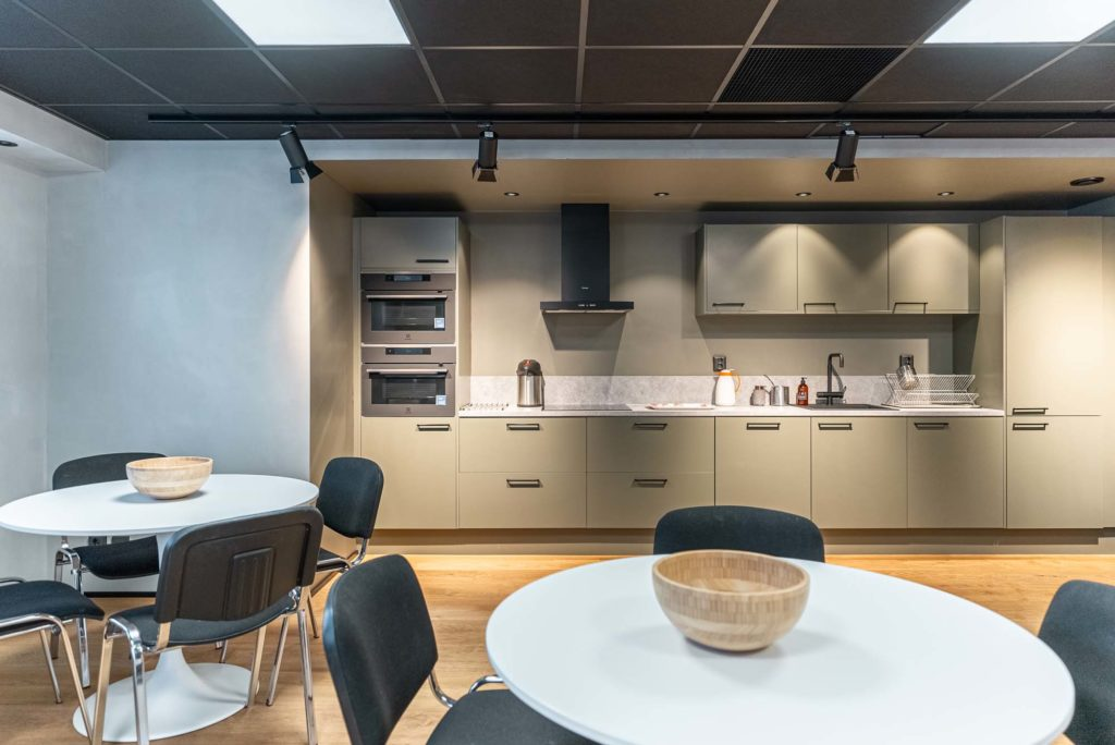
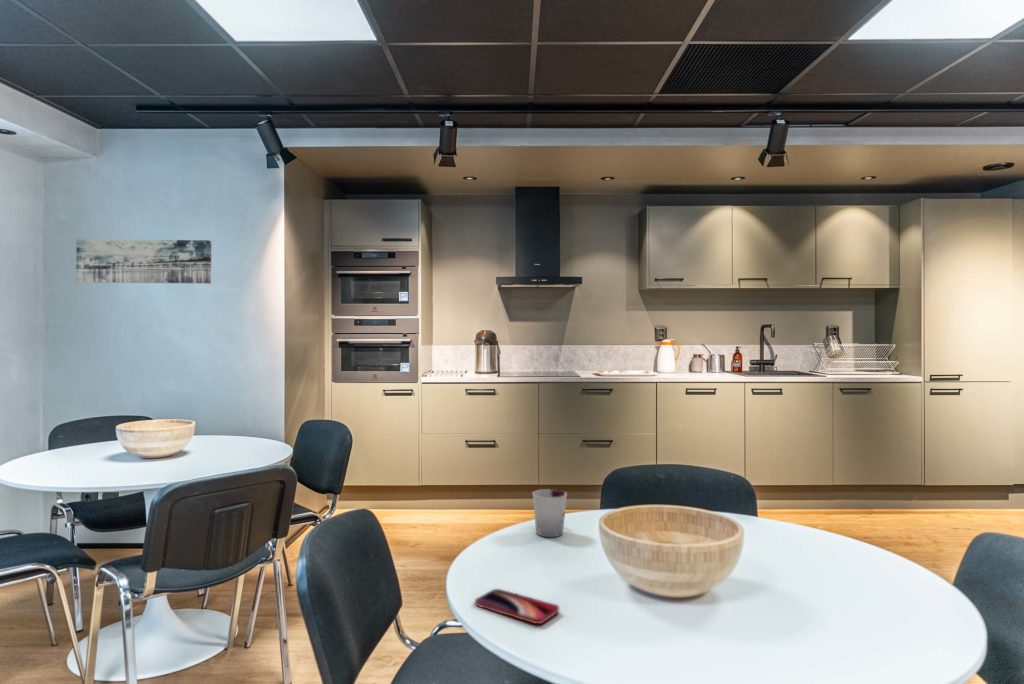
+ smartphone (516, 605)
+ cup (549, 511)
+ wall art (144, 261)
